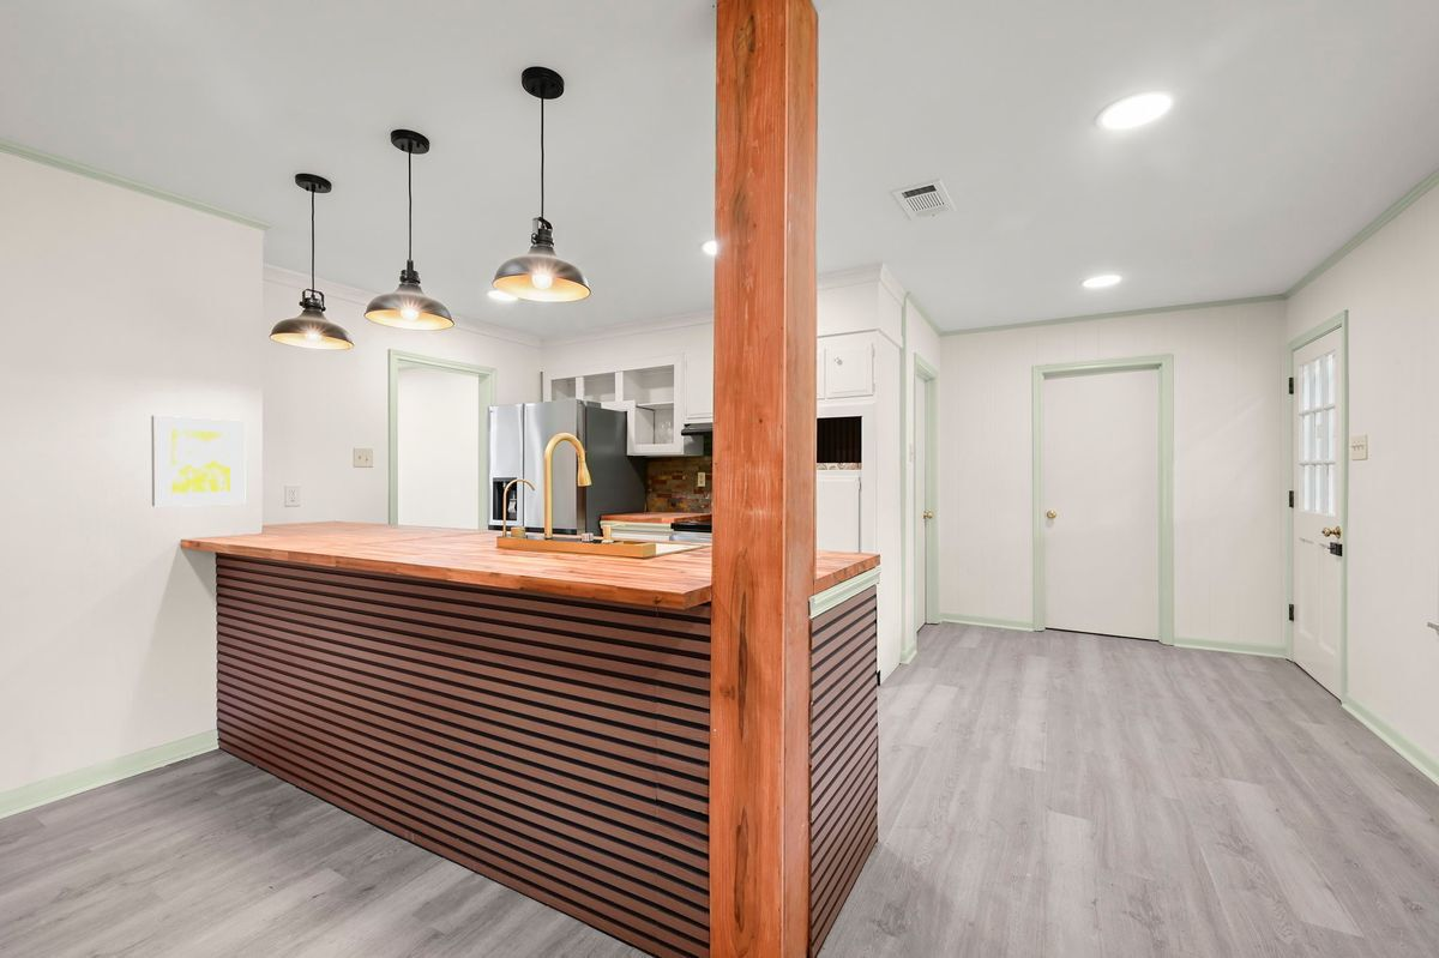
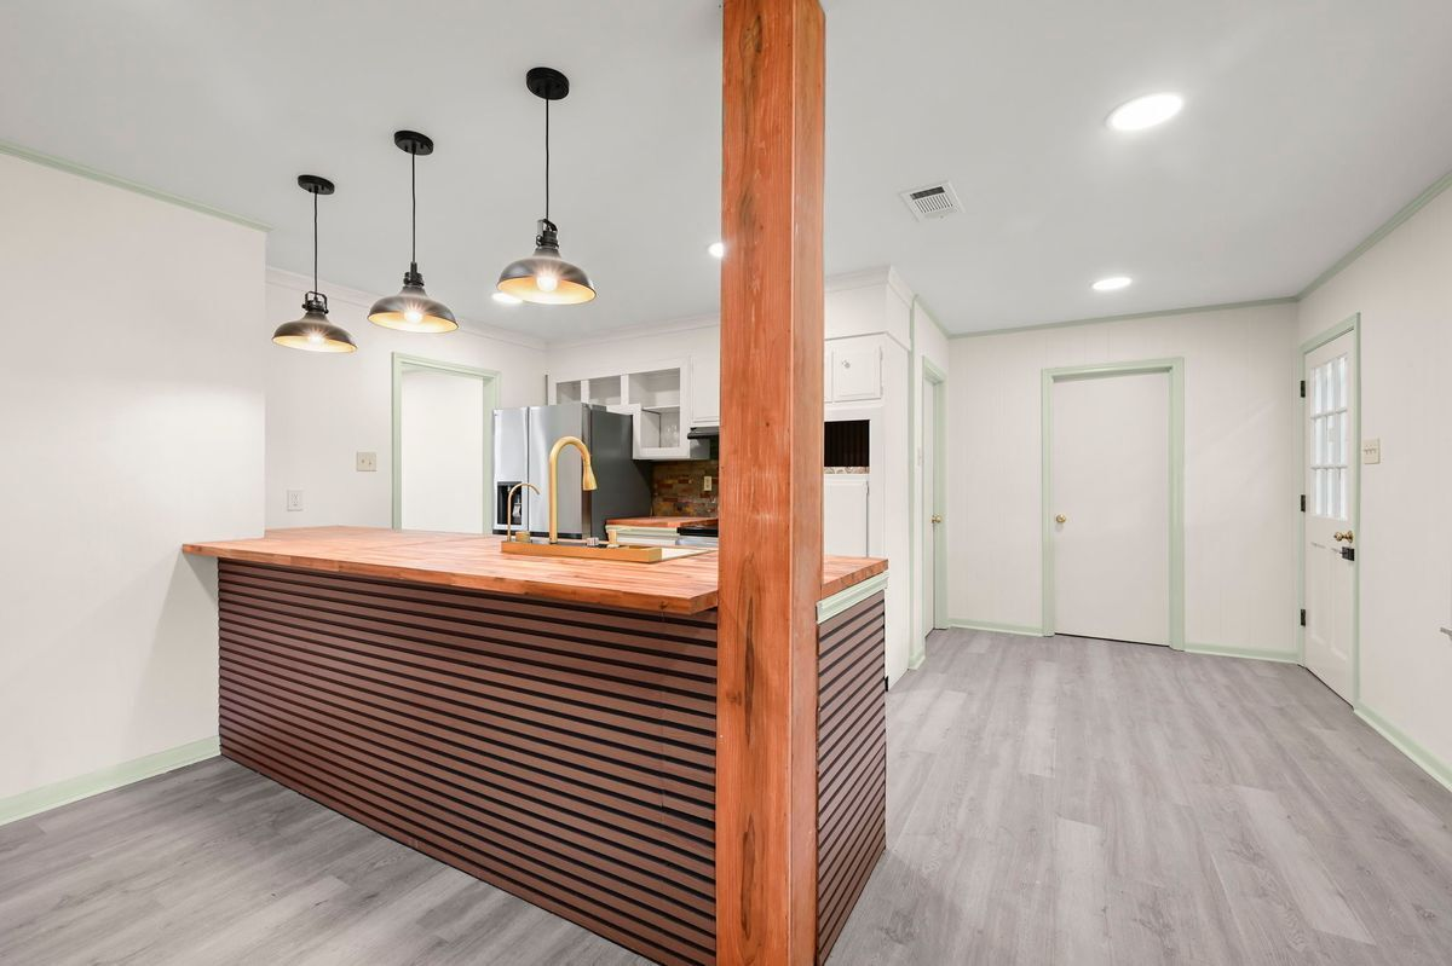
- wall art (200, 462)
